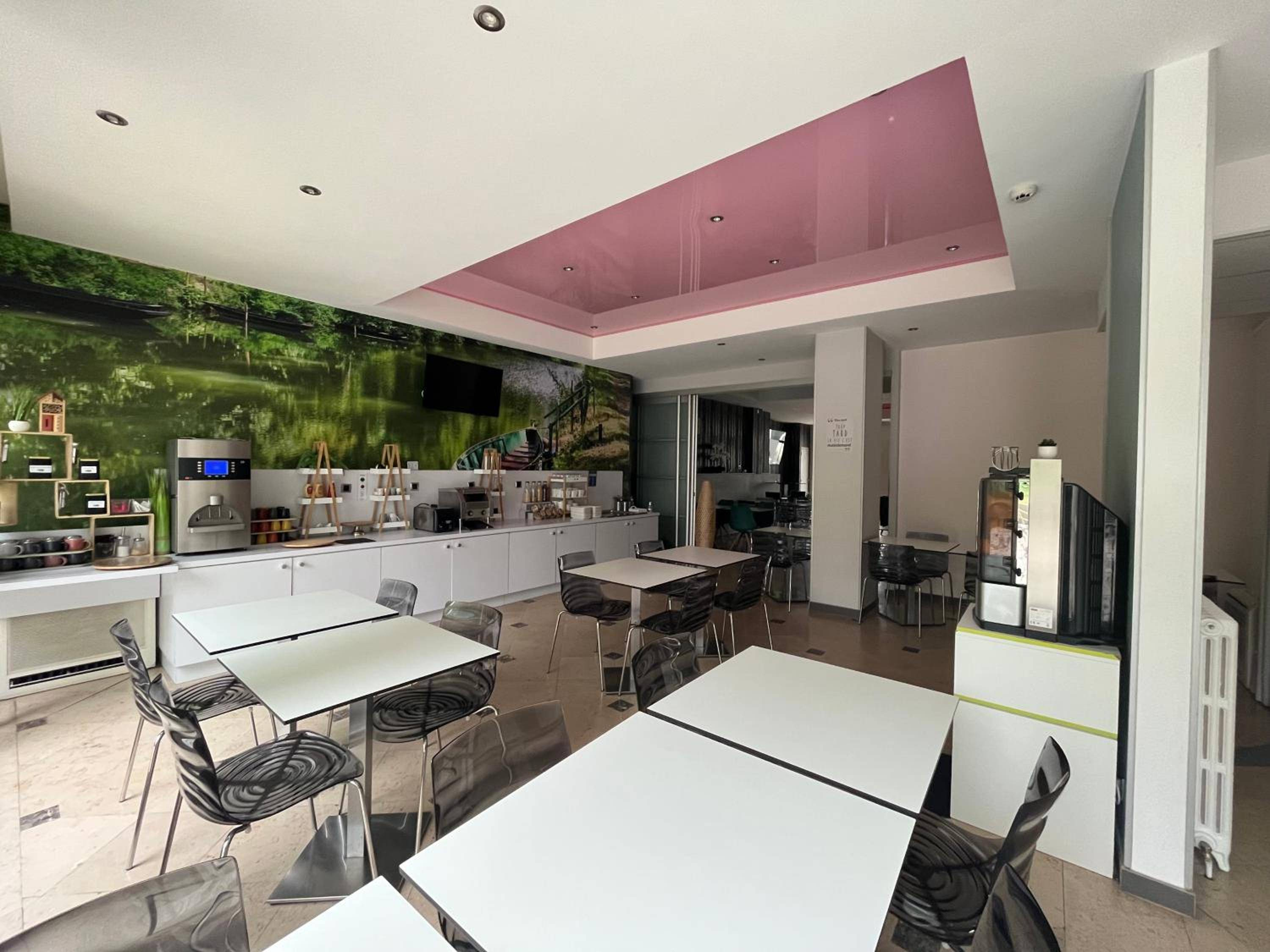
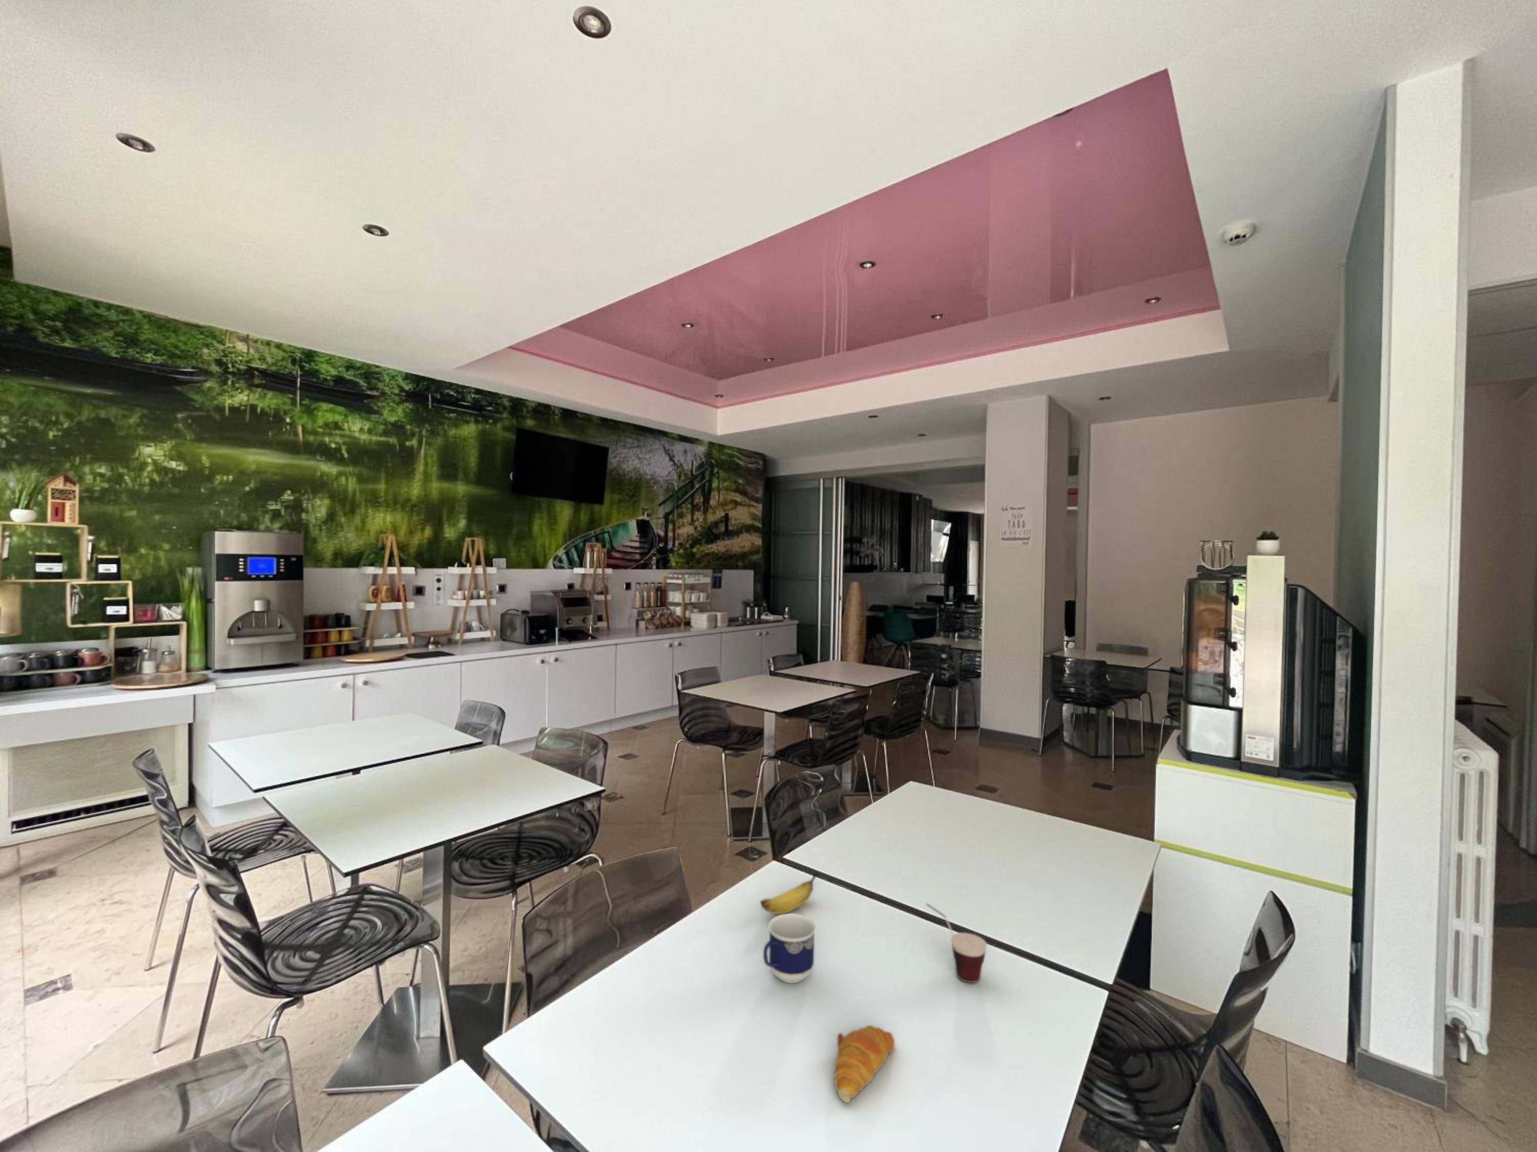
+ cup (787, 952)
+ cup (955, 941)
+ banana (789, 895)
+ croissant (857, 1050)
